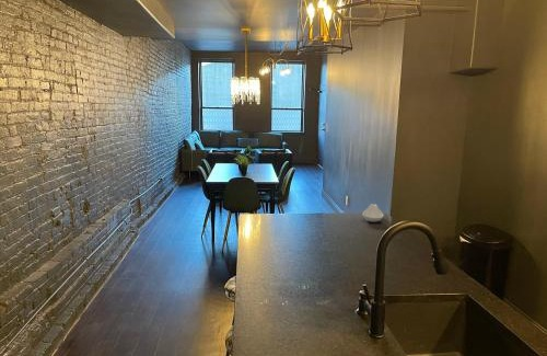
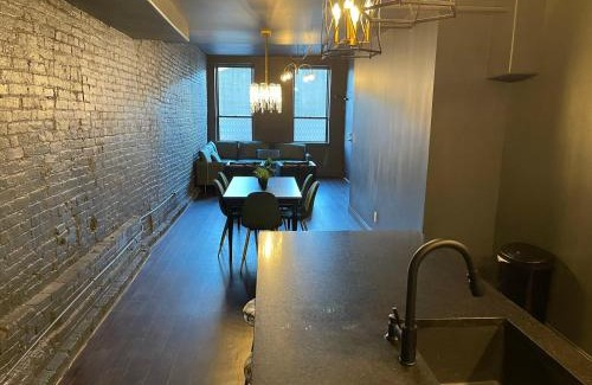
- spoon rest (372, 211)
